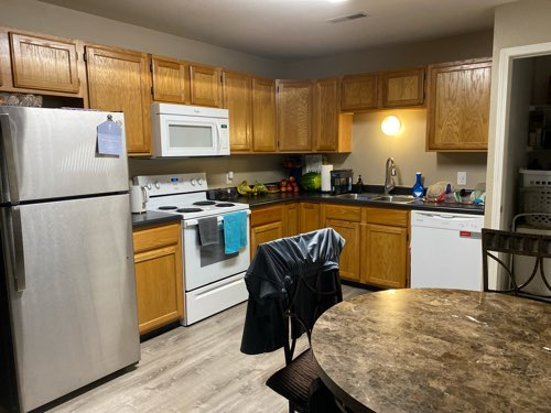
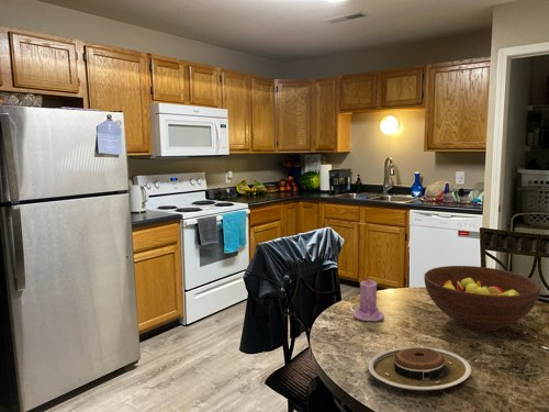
+ plate (418, 364)
+ fruit bowl (478, 301)
+ candle (368, 296)
